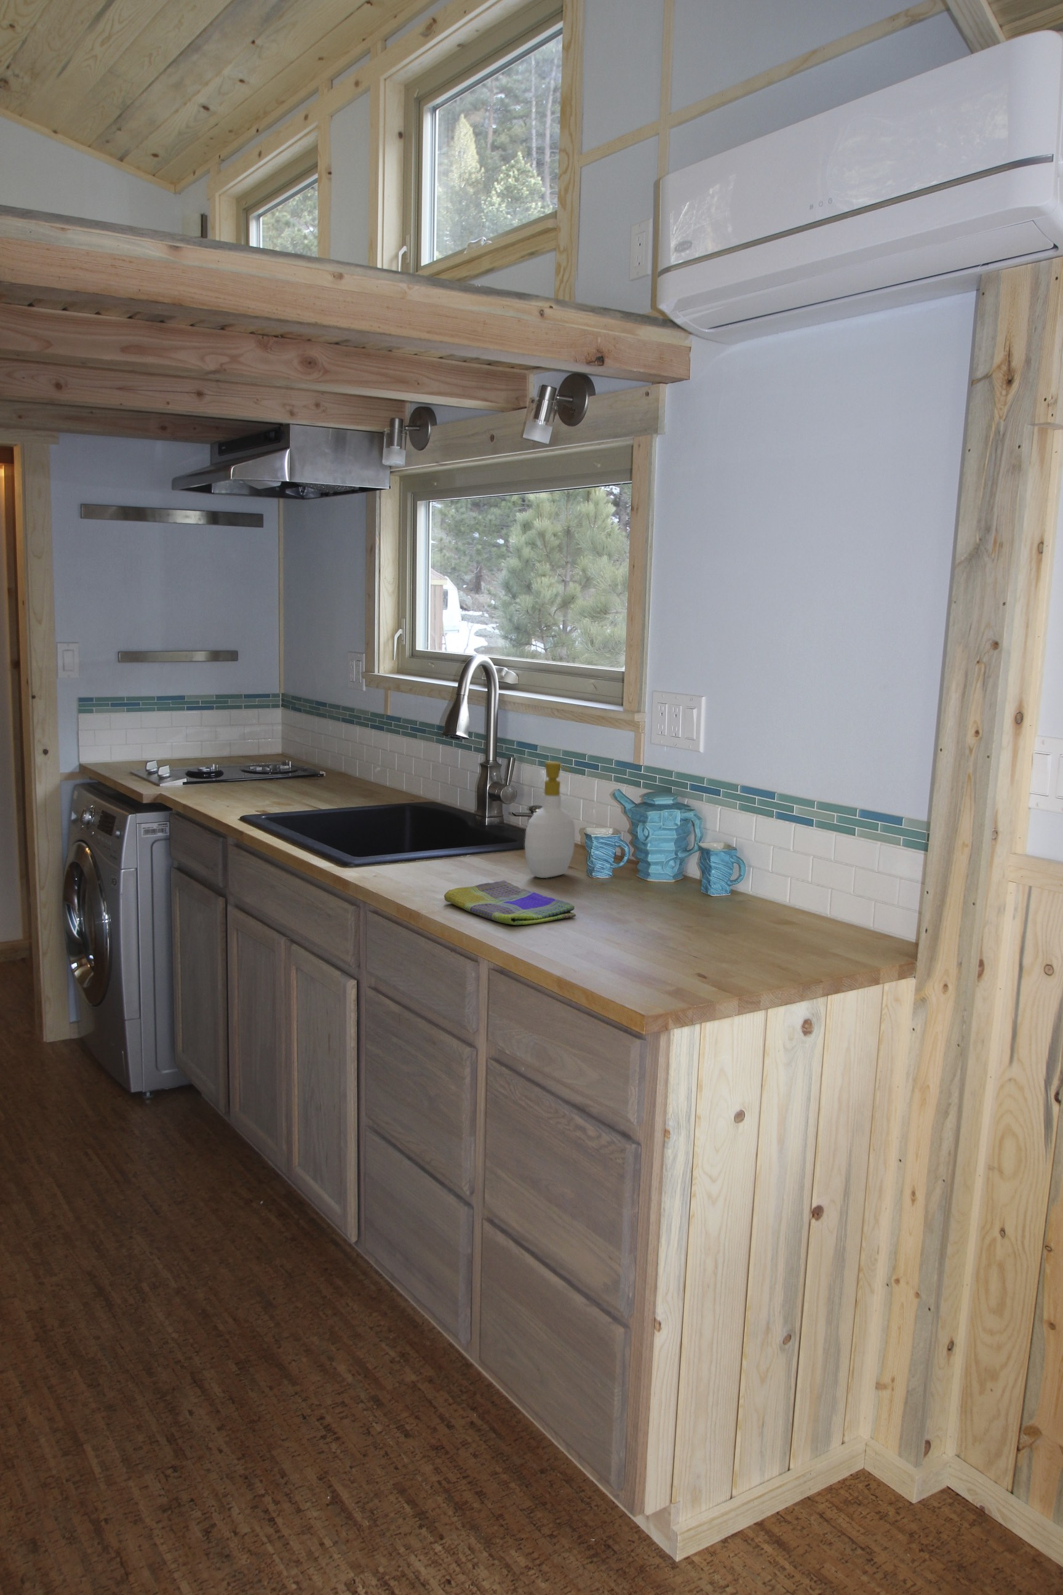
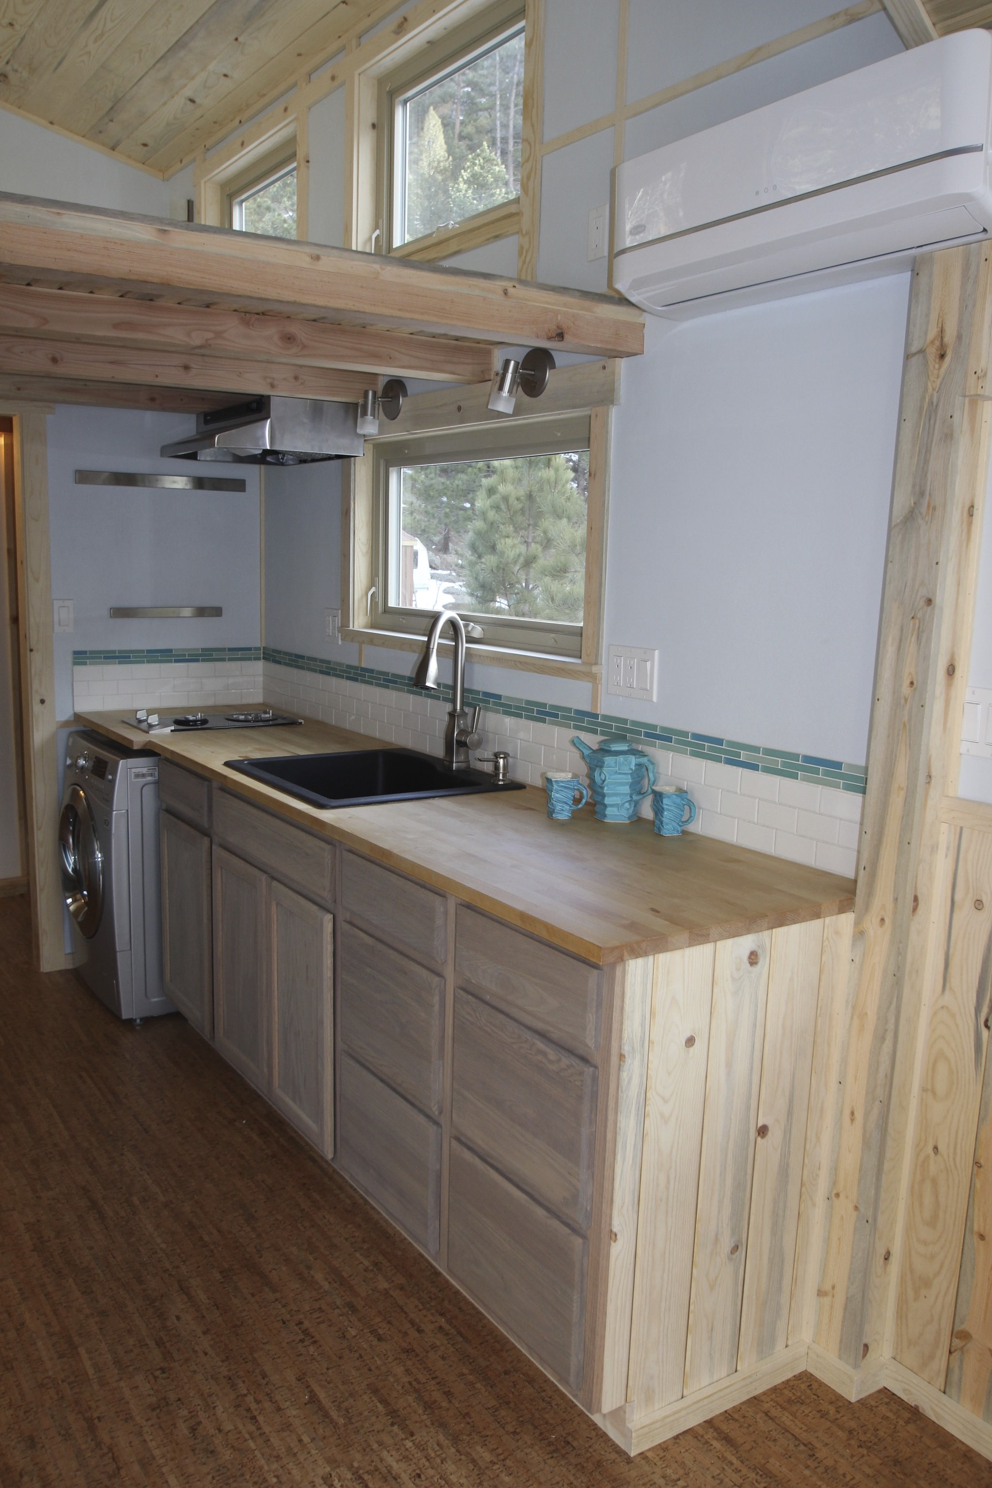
- soap bottle (553, 819)
- dish towel (508, 902)
